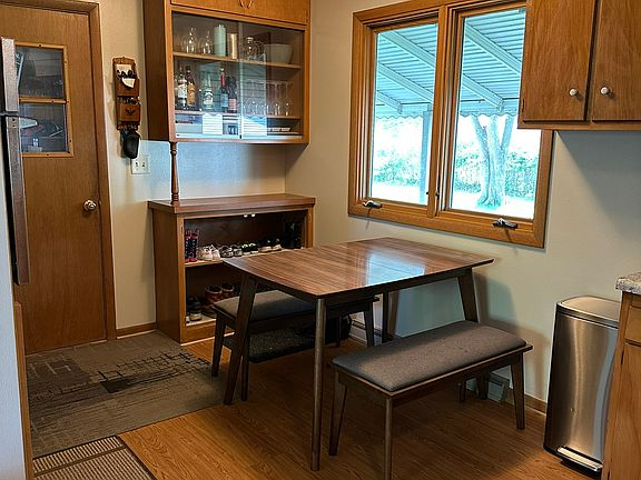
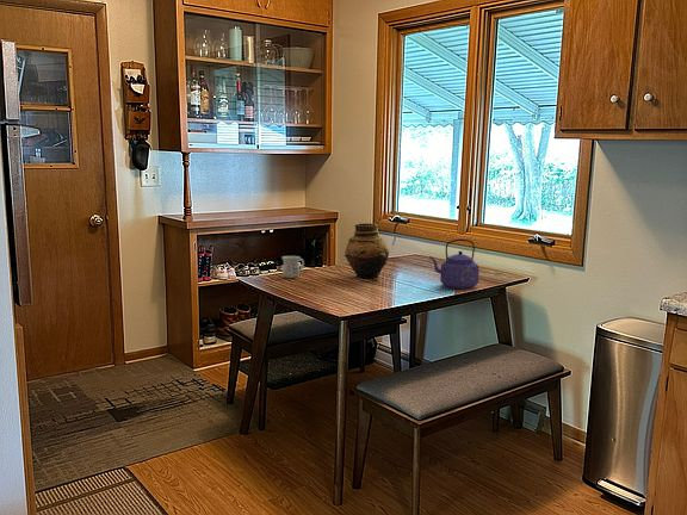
+ kettle (453, 262)
+ vase (364, 252)
+ mug (293, 266)
